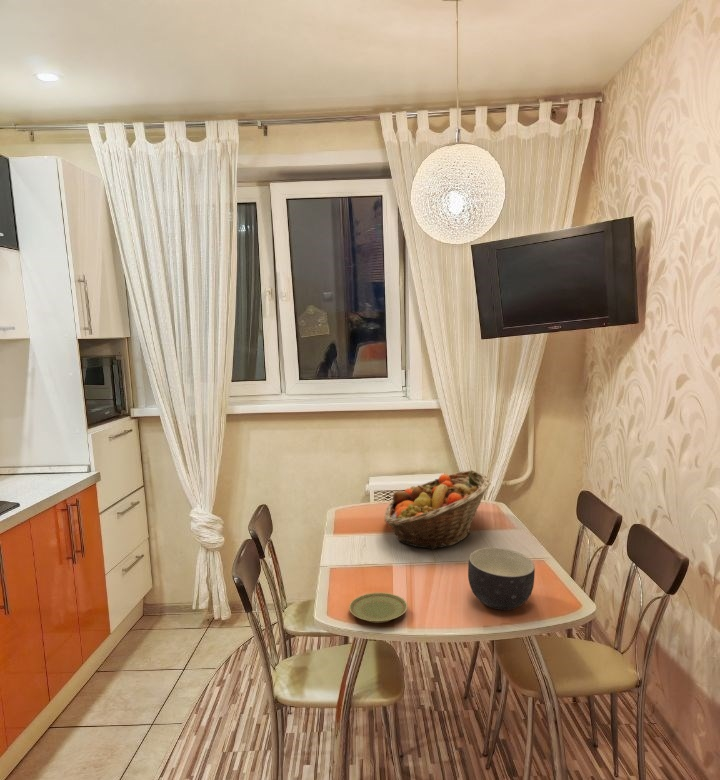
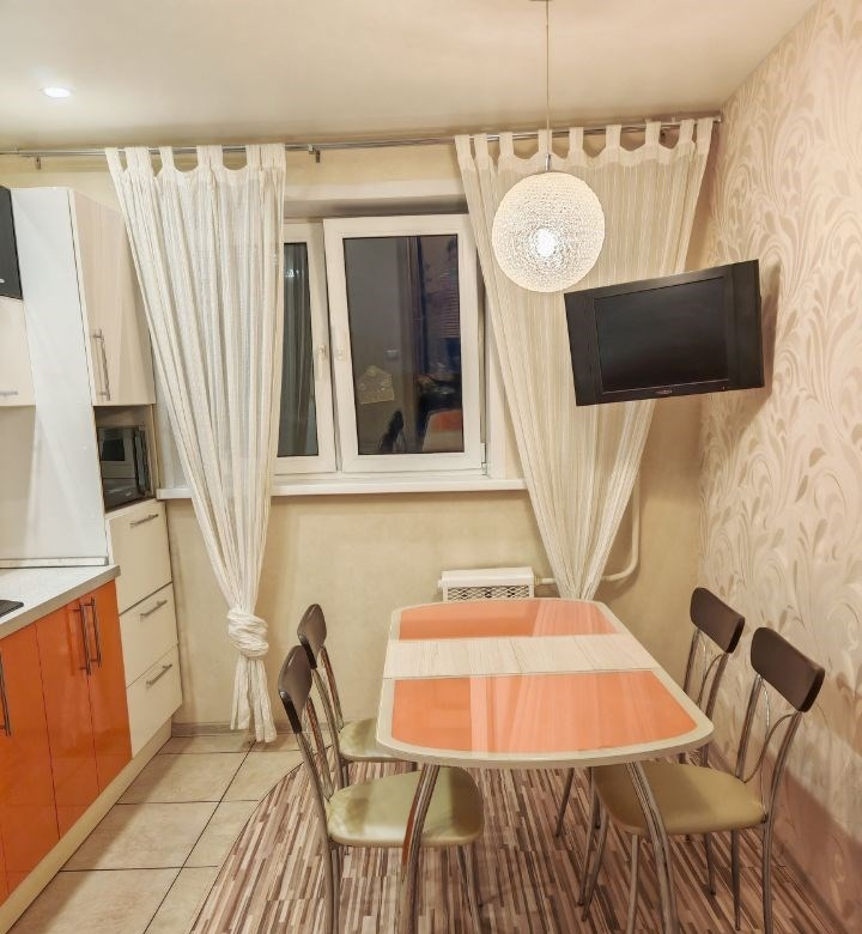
- fruit basket (436, 505)
- plate (378, 609)
- bowl (501, 580)
